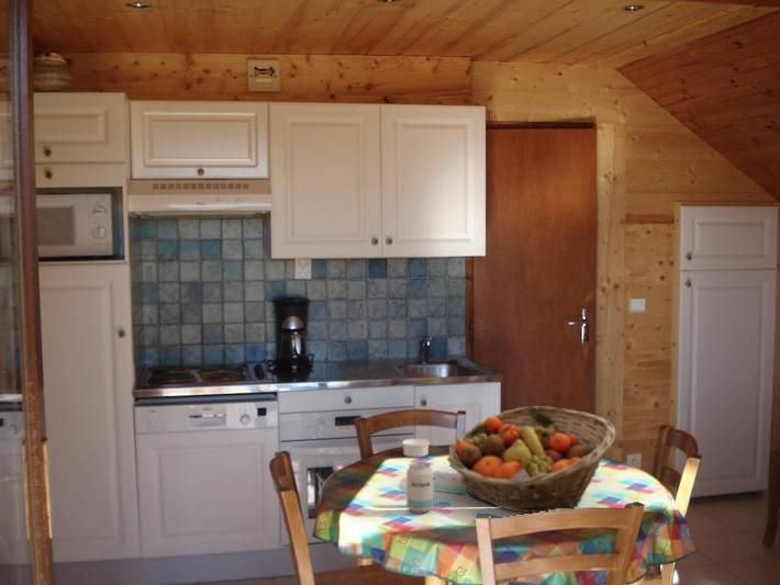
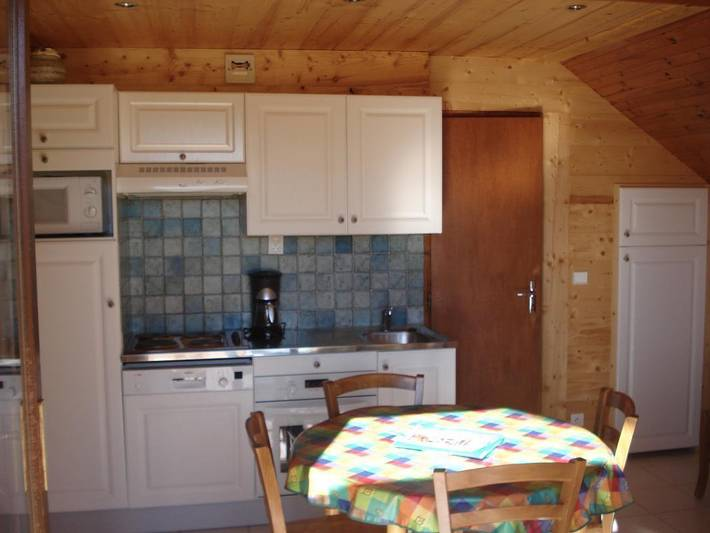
- beverage can (420, 487)
- fruit basket (528, 455)
- ramekin (415, 448)
